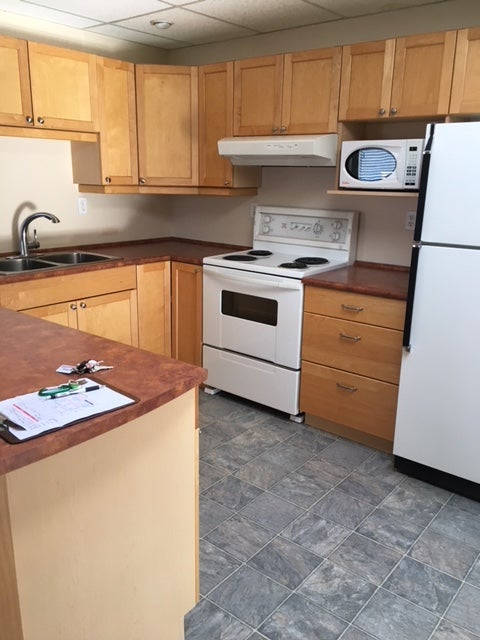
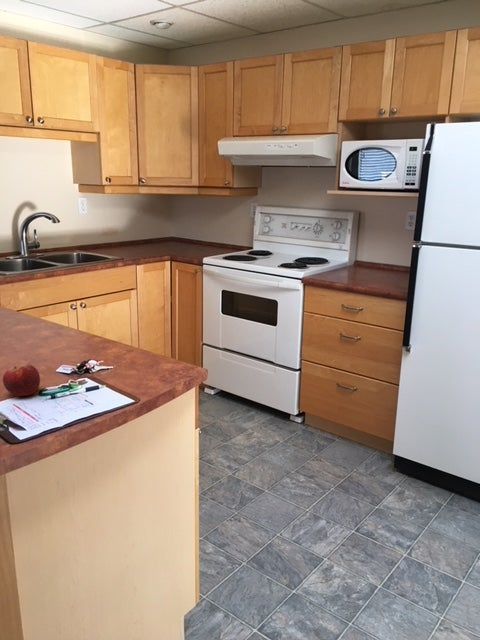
+ fruit (22, 379)
